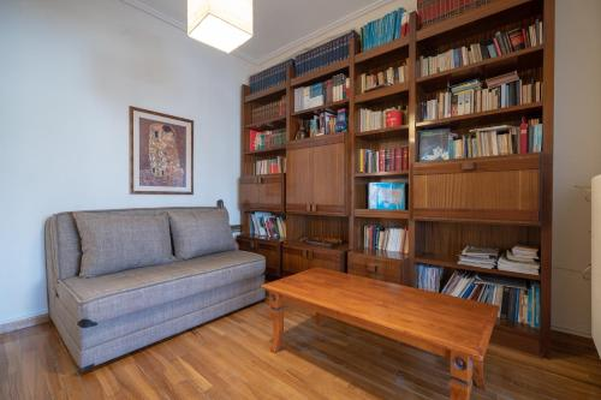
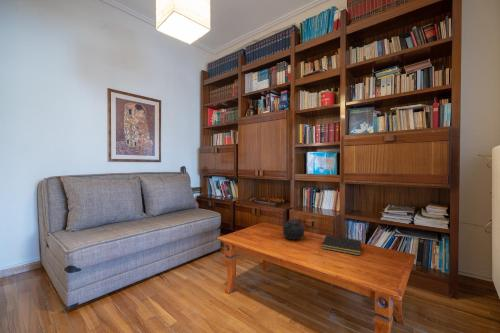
+ teapot (294, 229)
+ notepad (341, 244)
